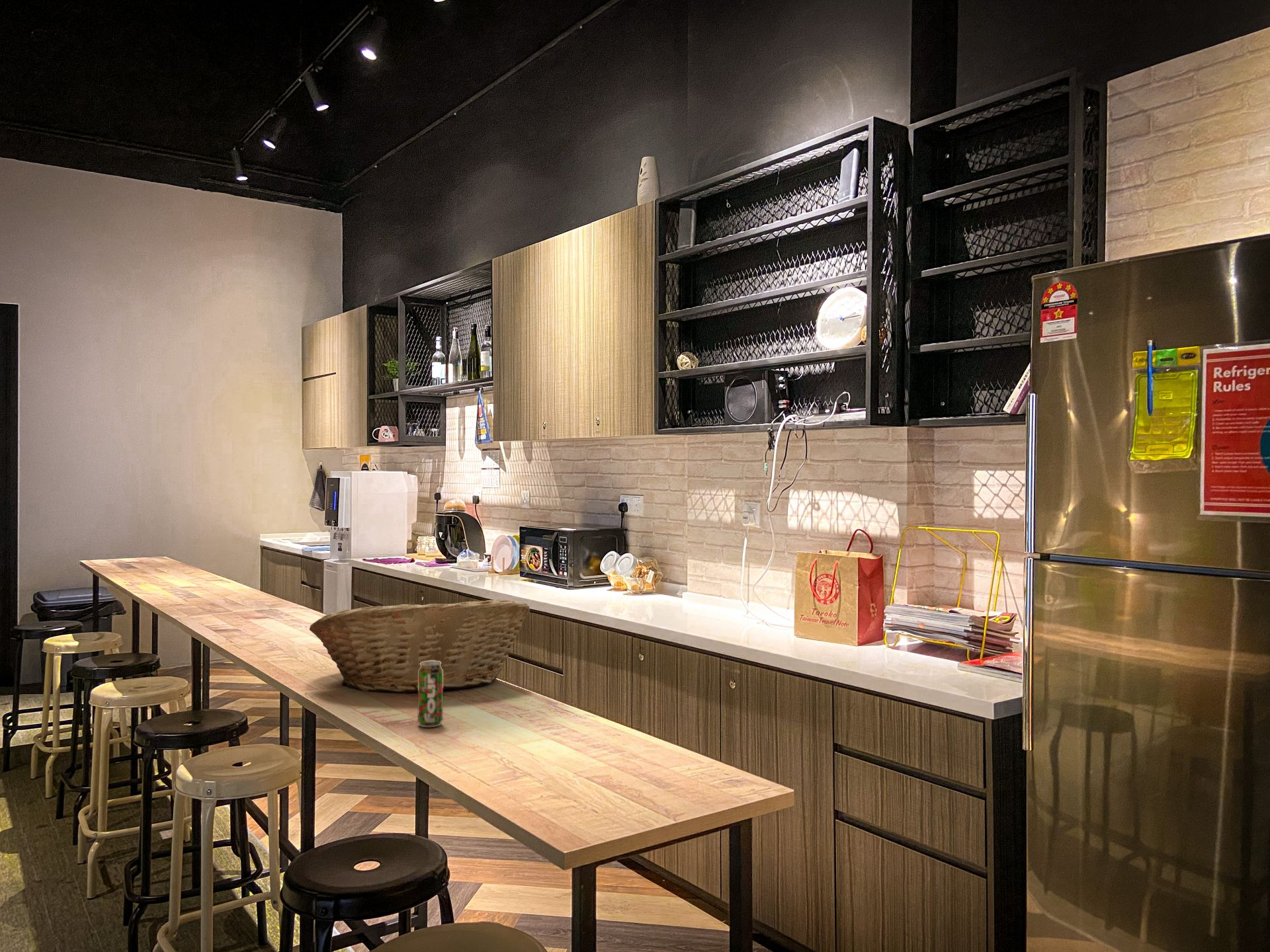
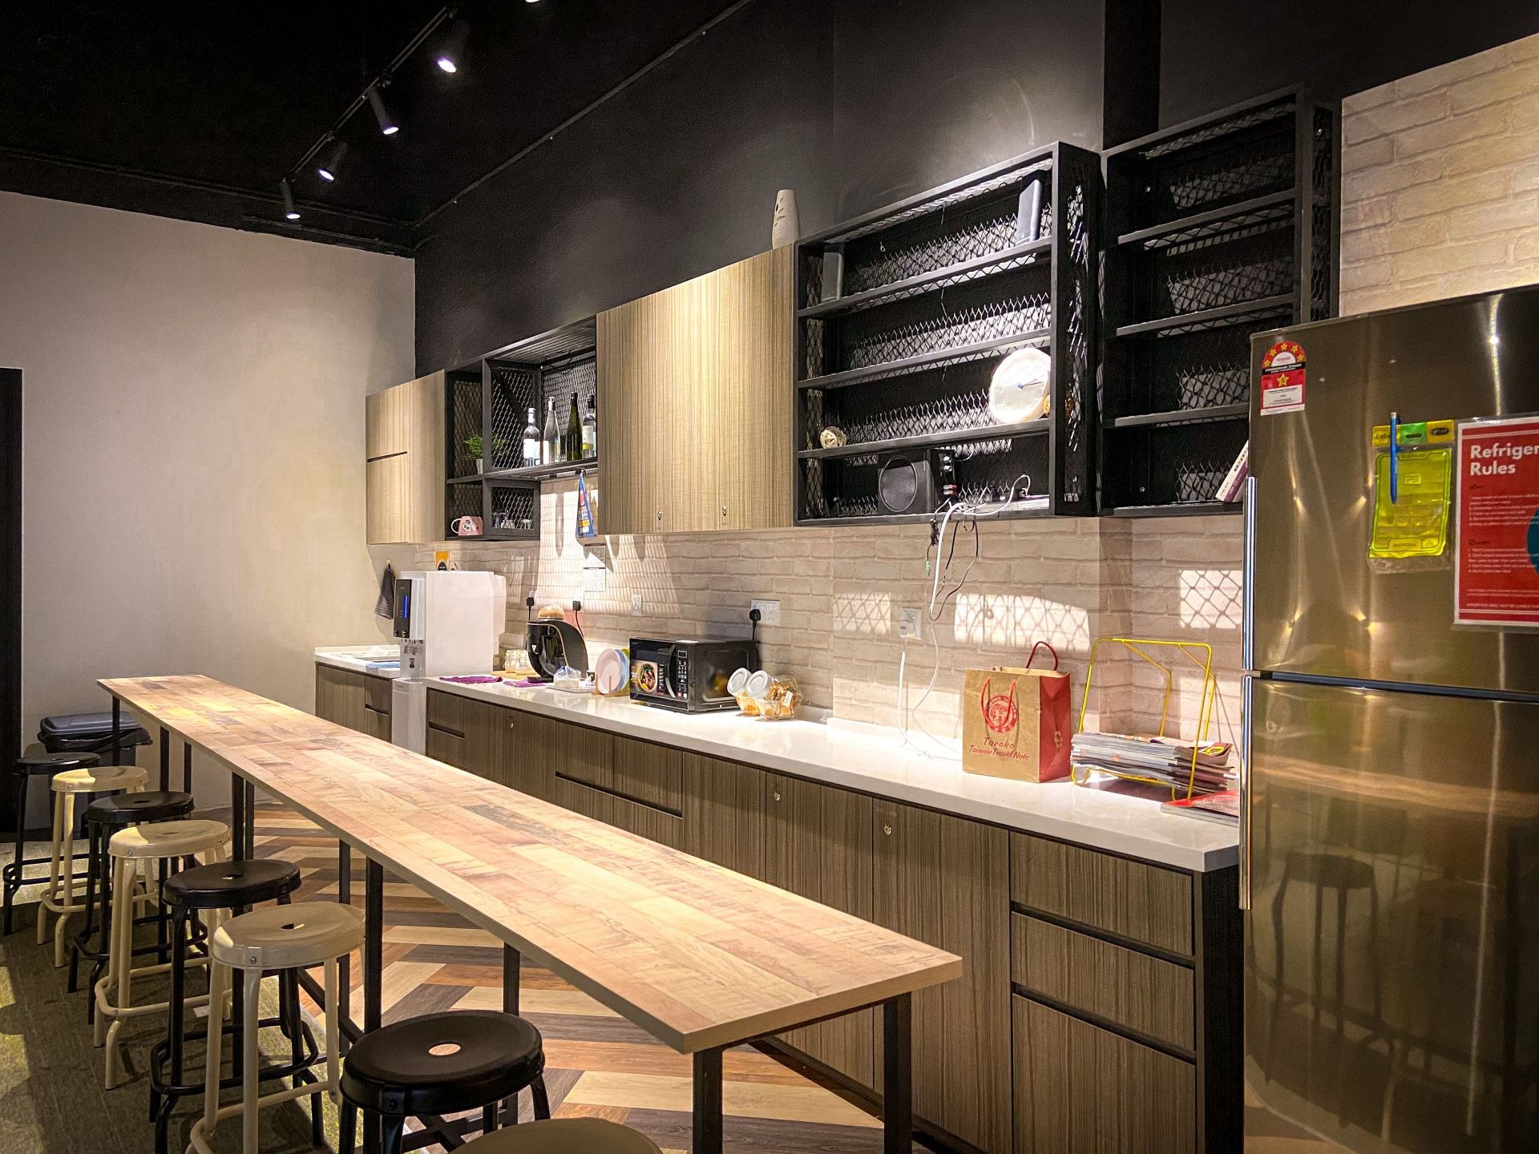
- fruit basket (423, 637)
- beverage can (430, 694)
